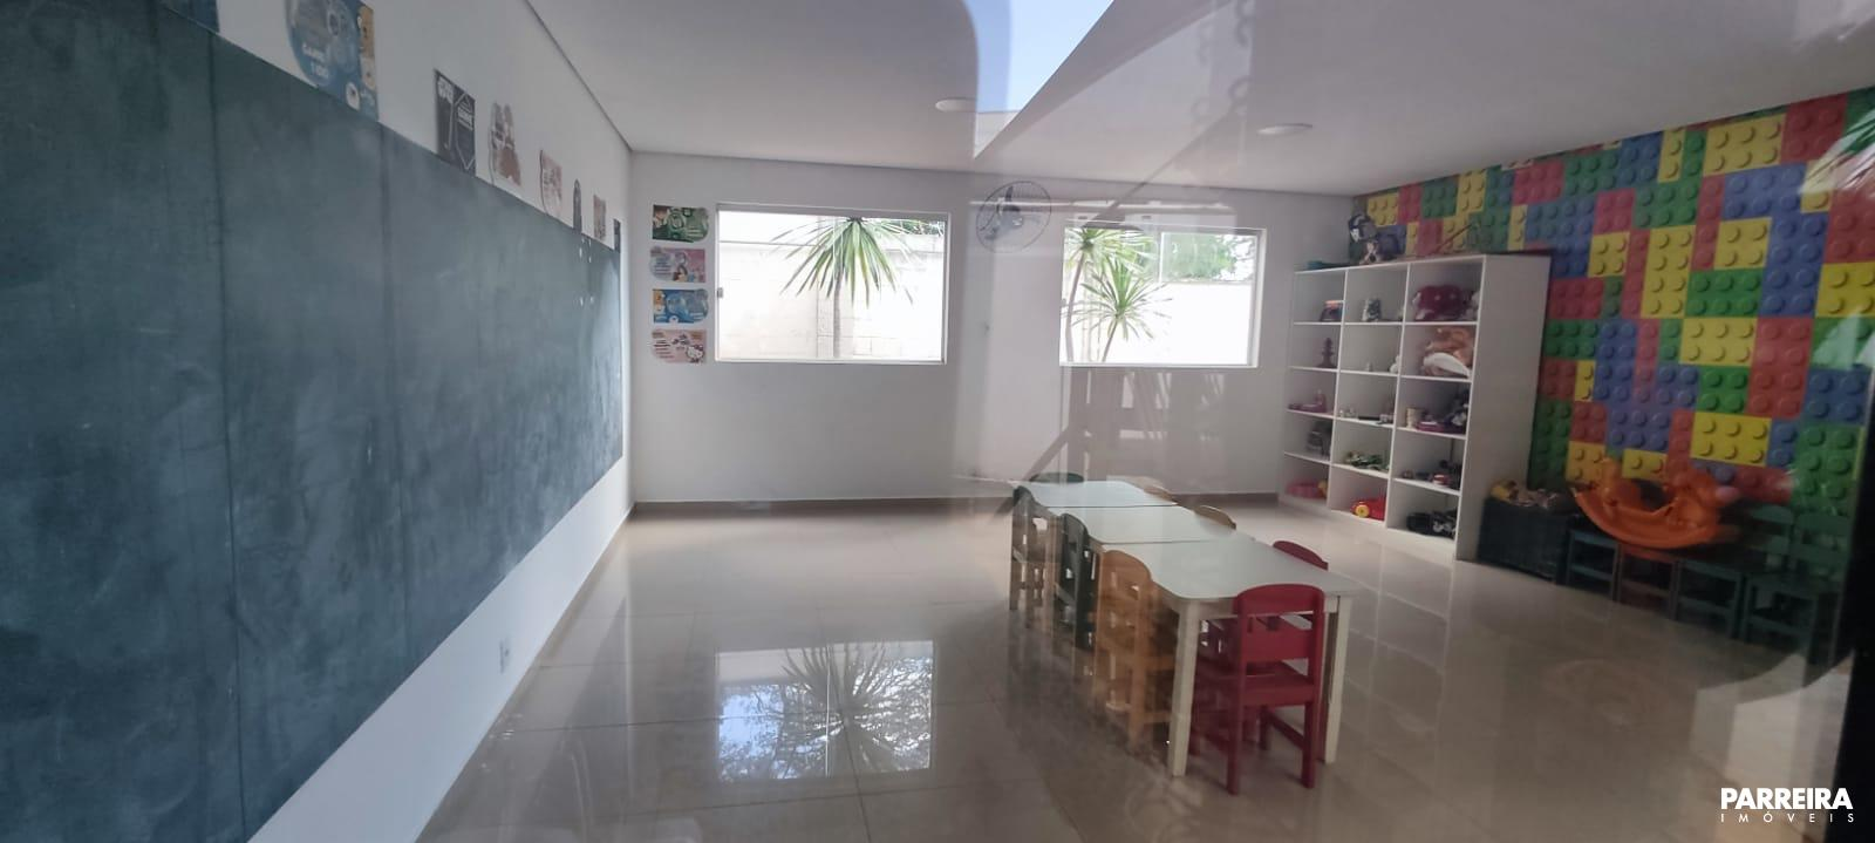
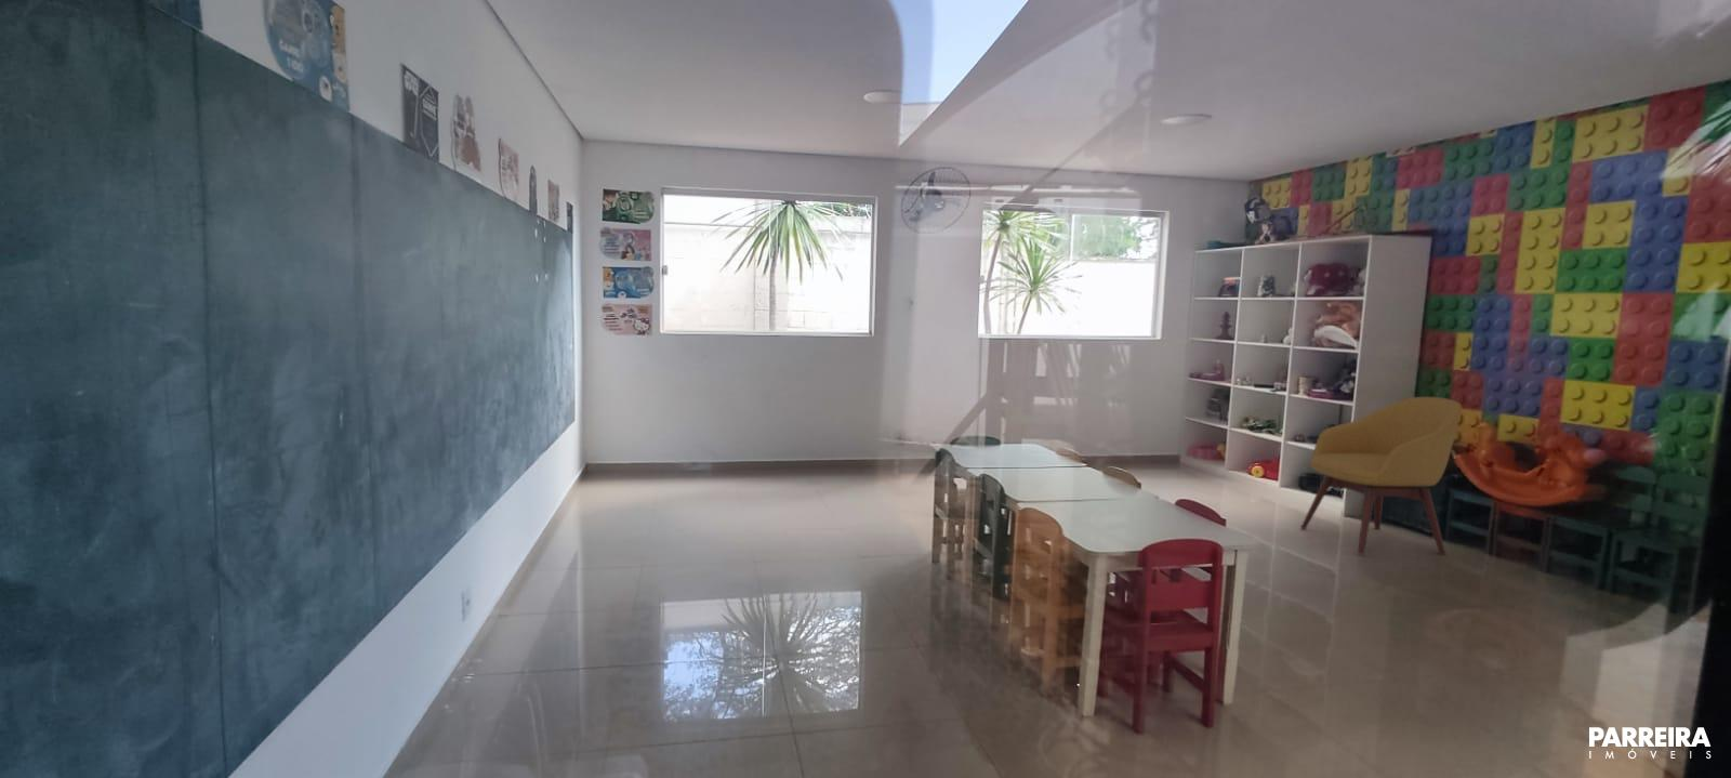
+ chair (1380, 469)
